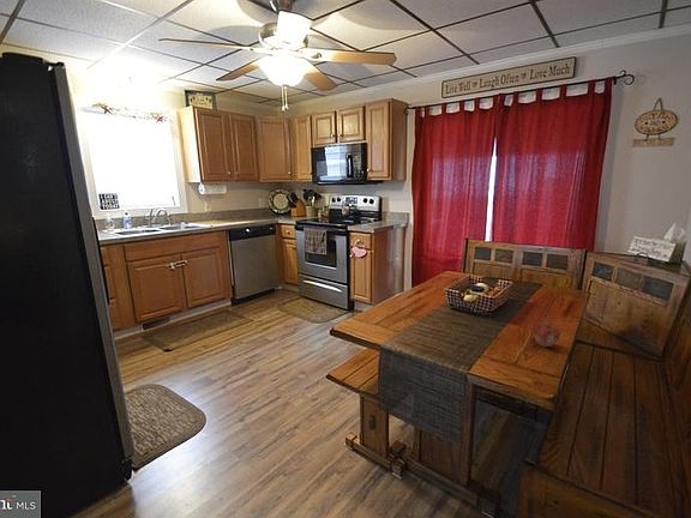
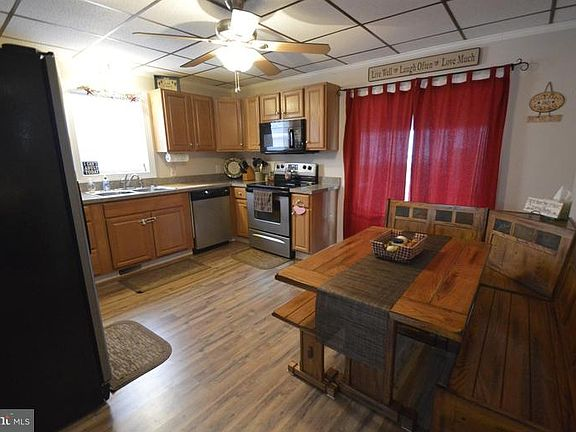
- fruit (547, 333)
